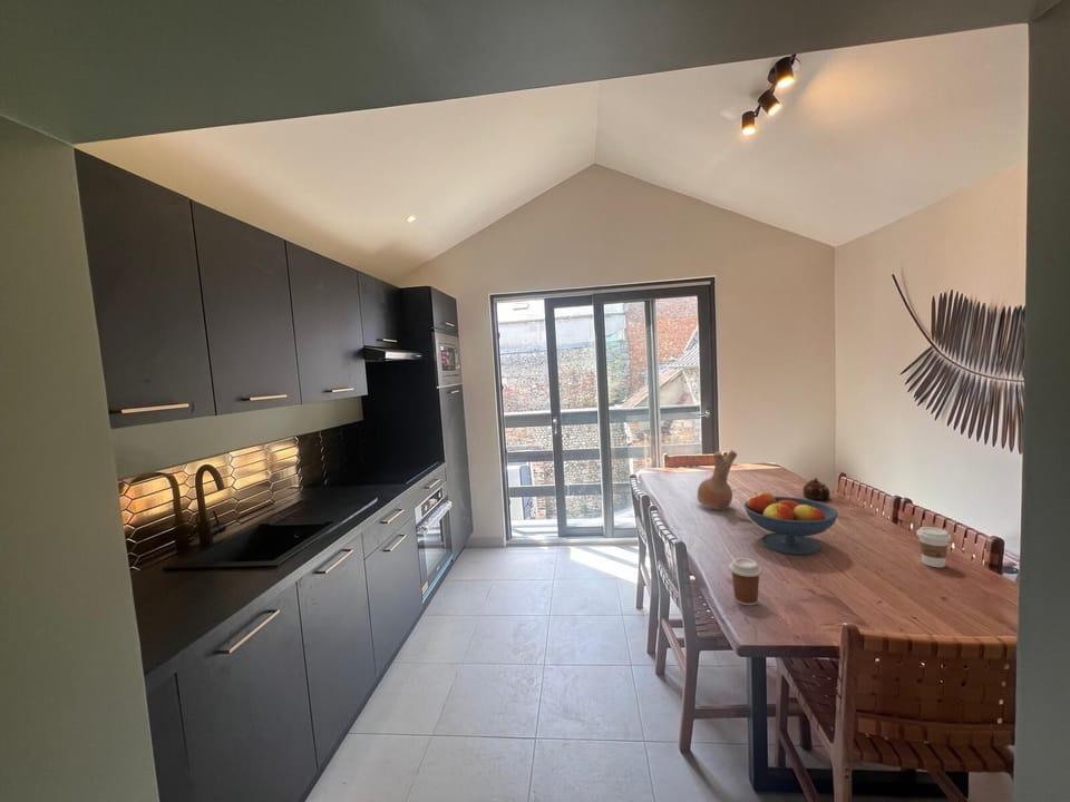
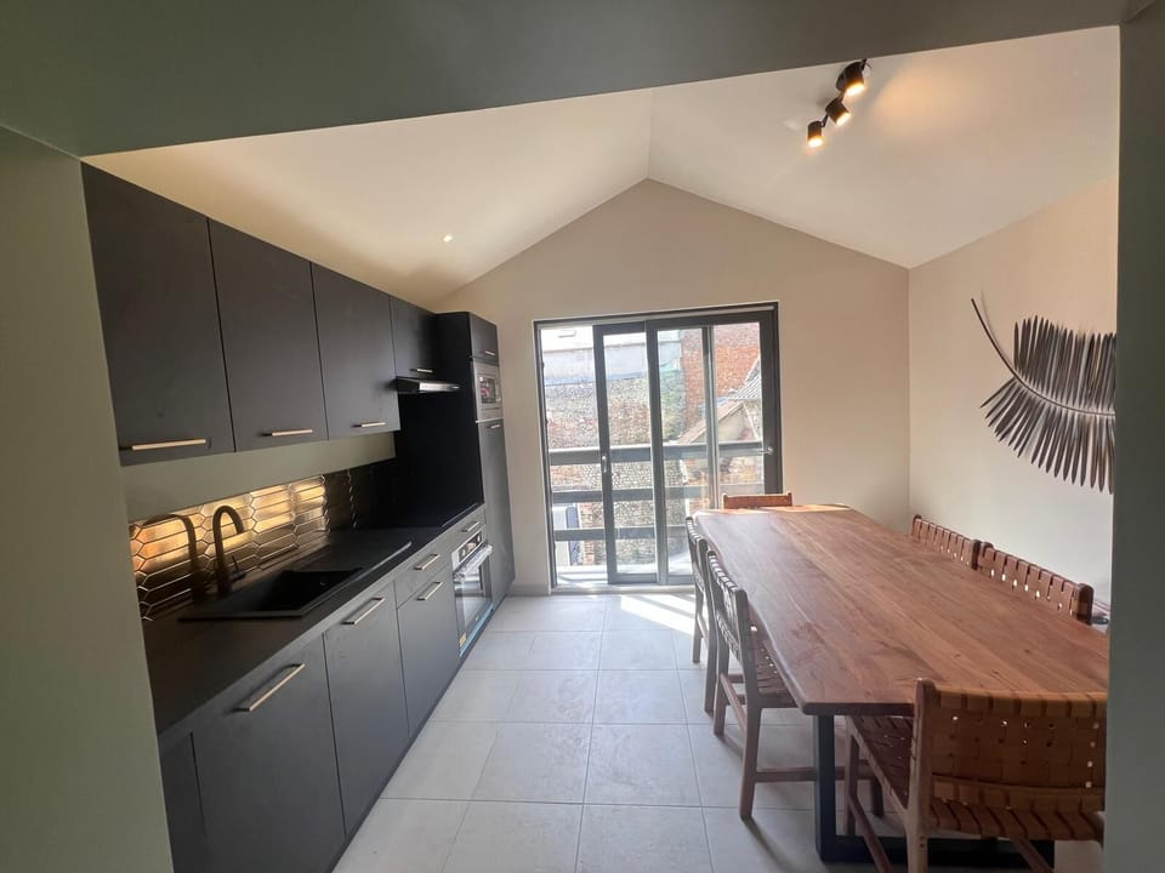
- fruit bowl (788, 519)
- teapot (816, 488)
- coffee cup (745, 580)
- coffee cup (933, 547)
- vase (714, 478)
